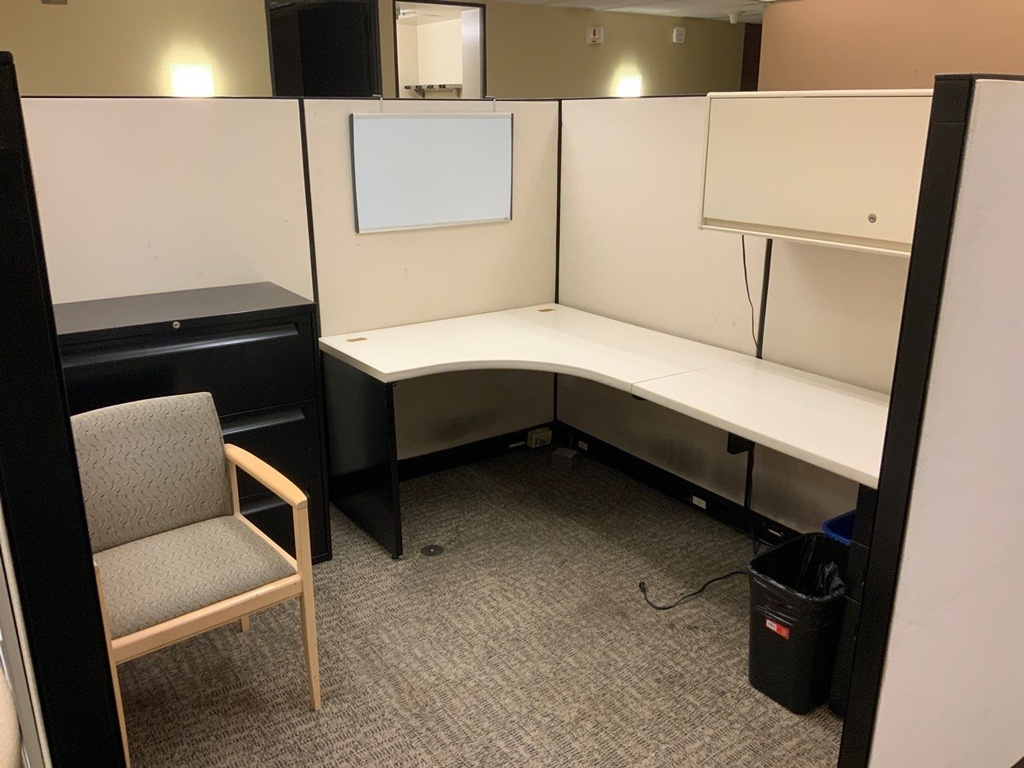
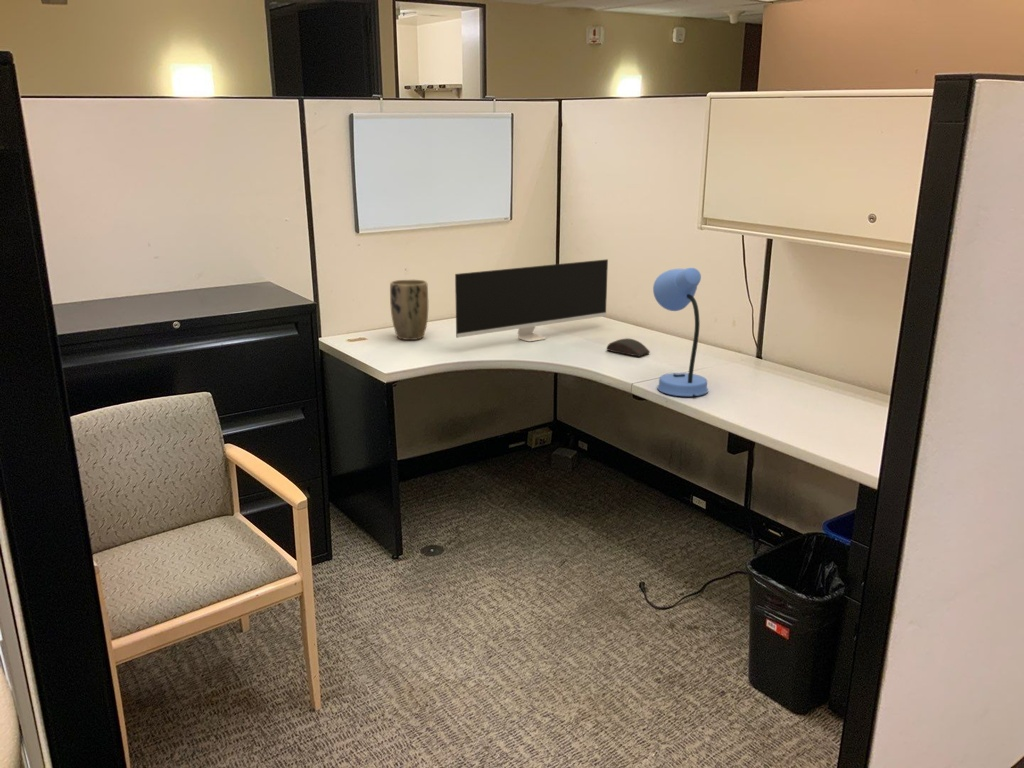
+ monitor (531, 302)
+ computer mouse (627, 346)
+ plant pot (409, 309)
+ desk lamp (695, 327)
